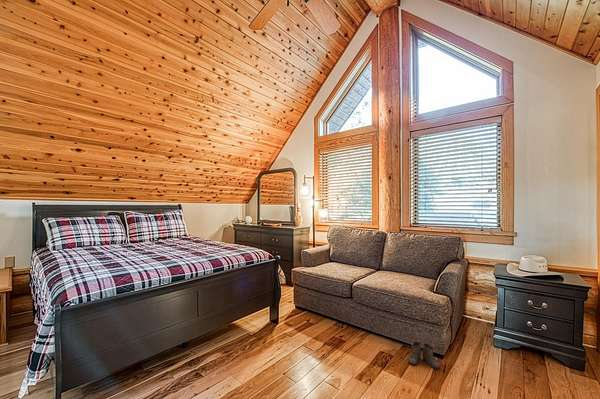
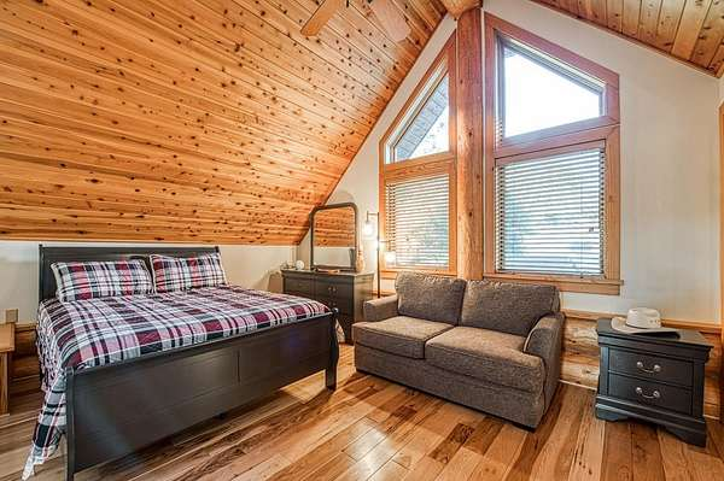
- boots (422, 353)
